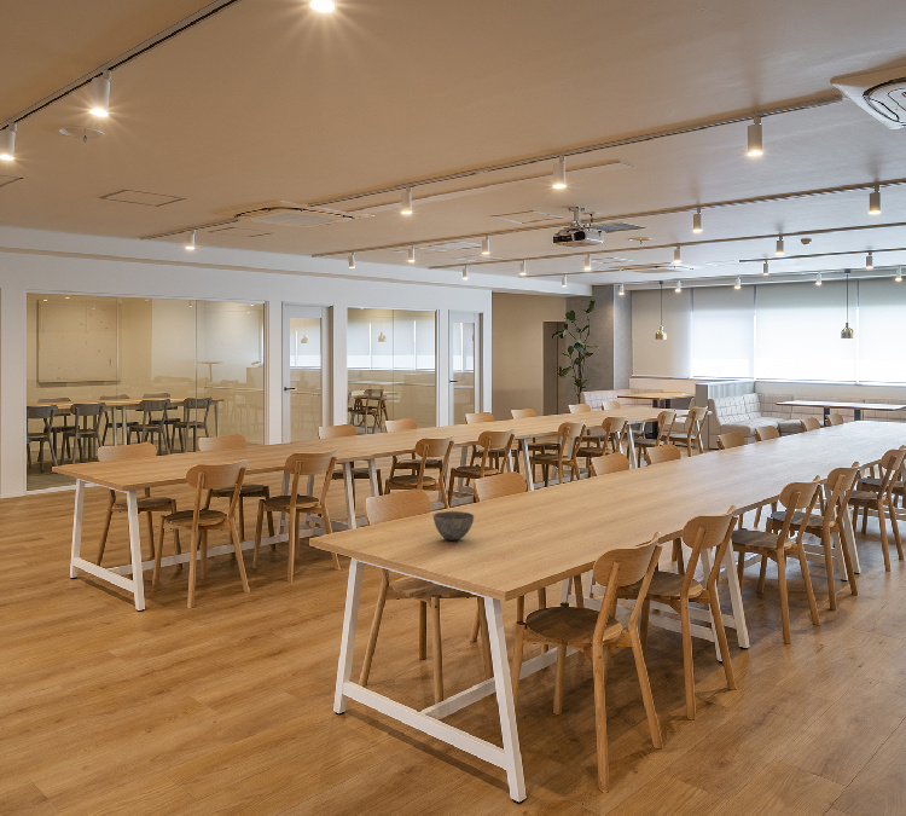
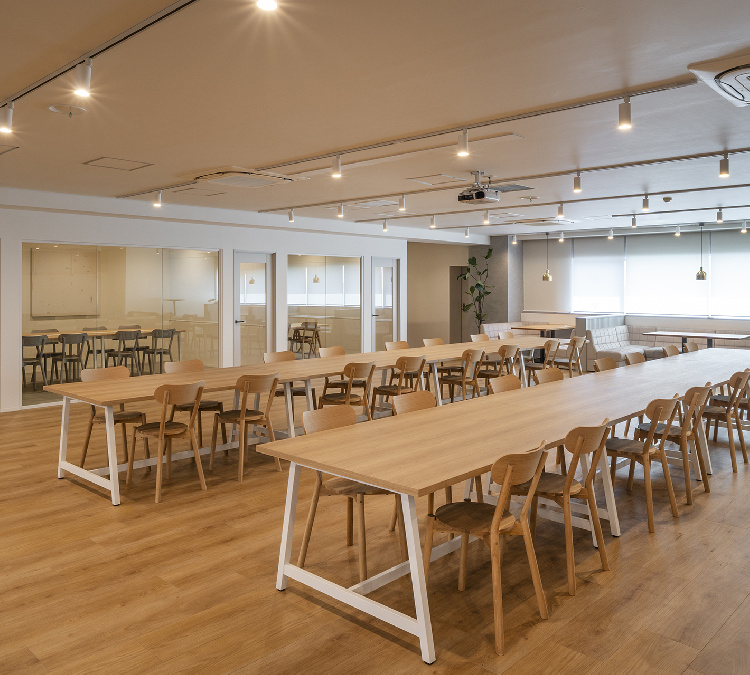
- bowl (453, 526)
